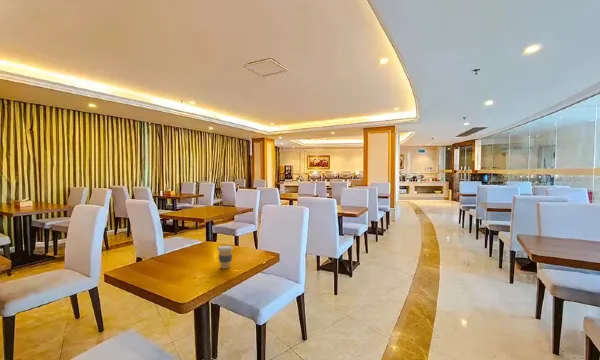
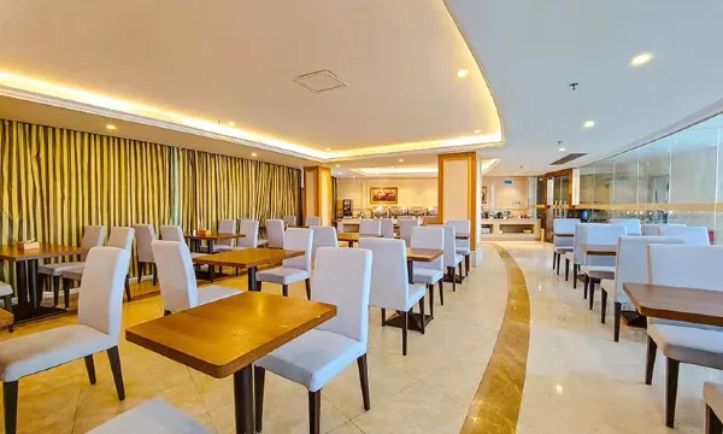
- coffee cup (225, 256)
